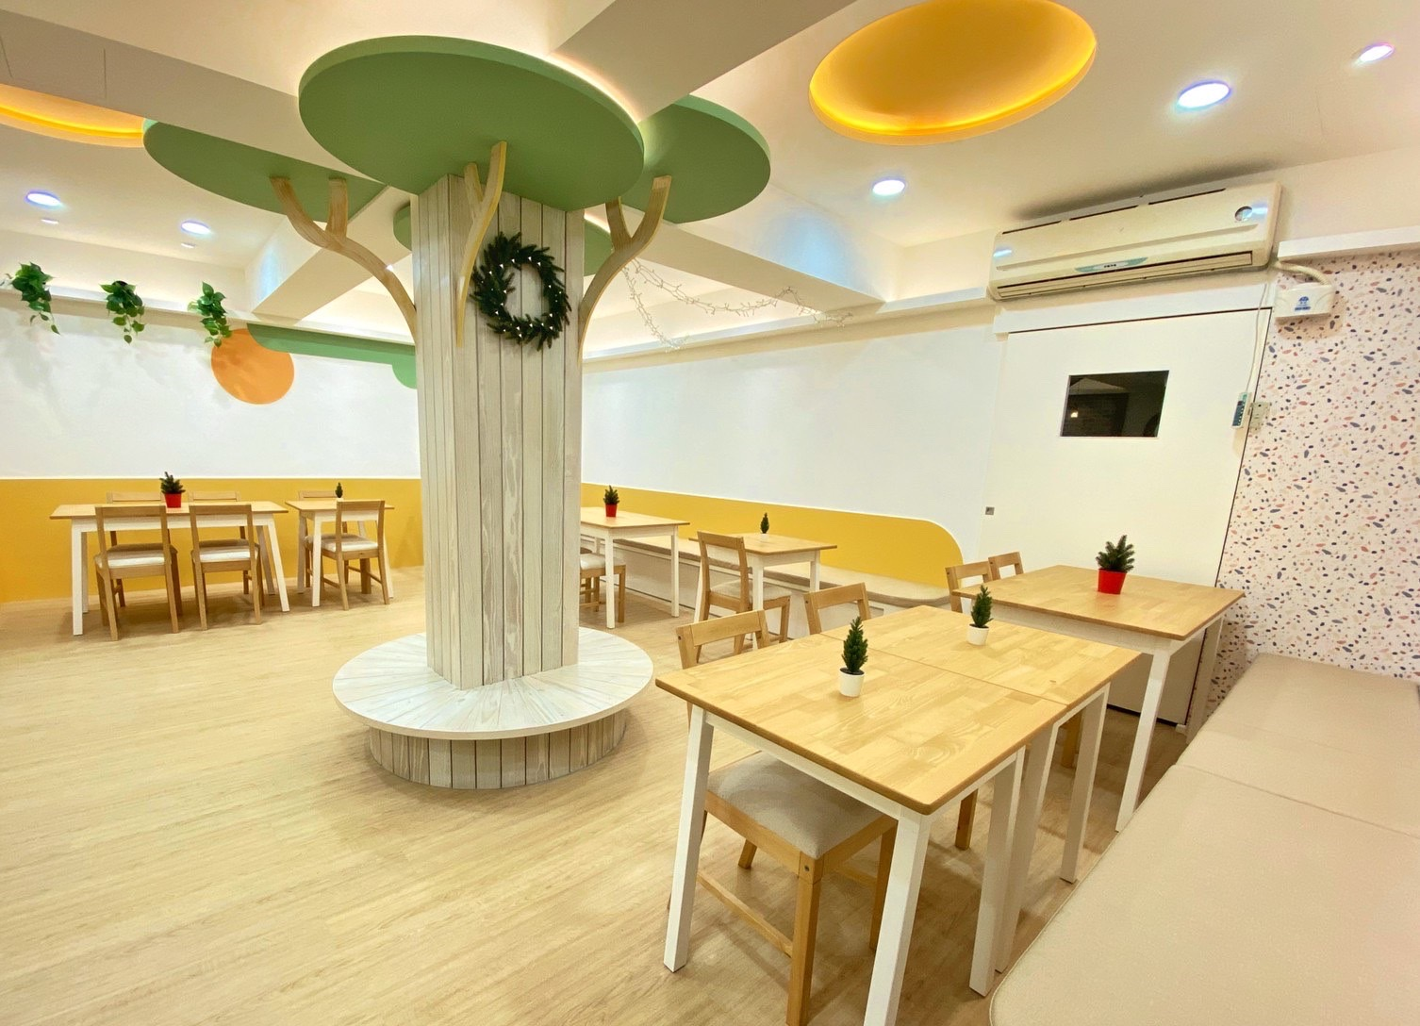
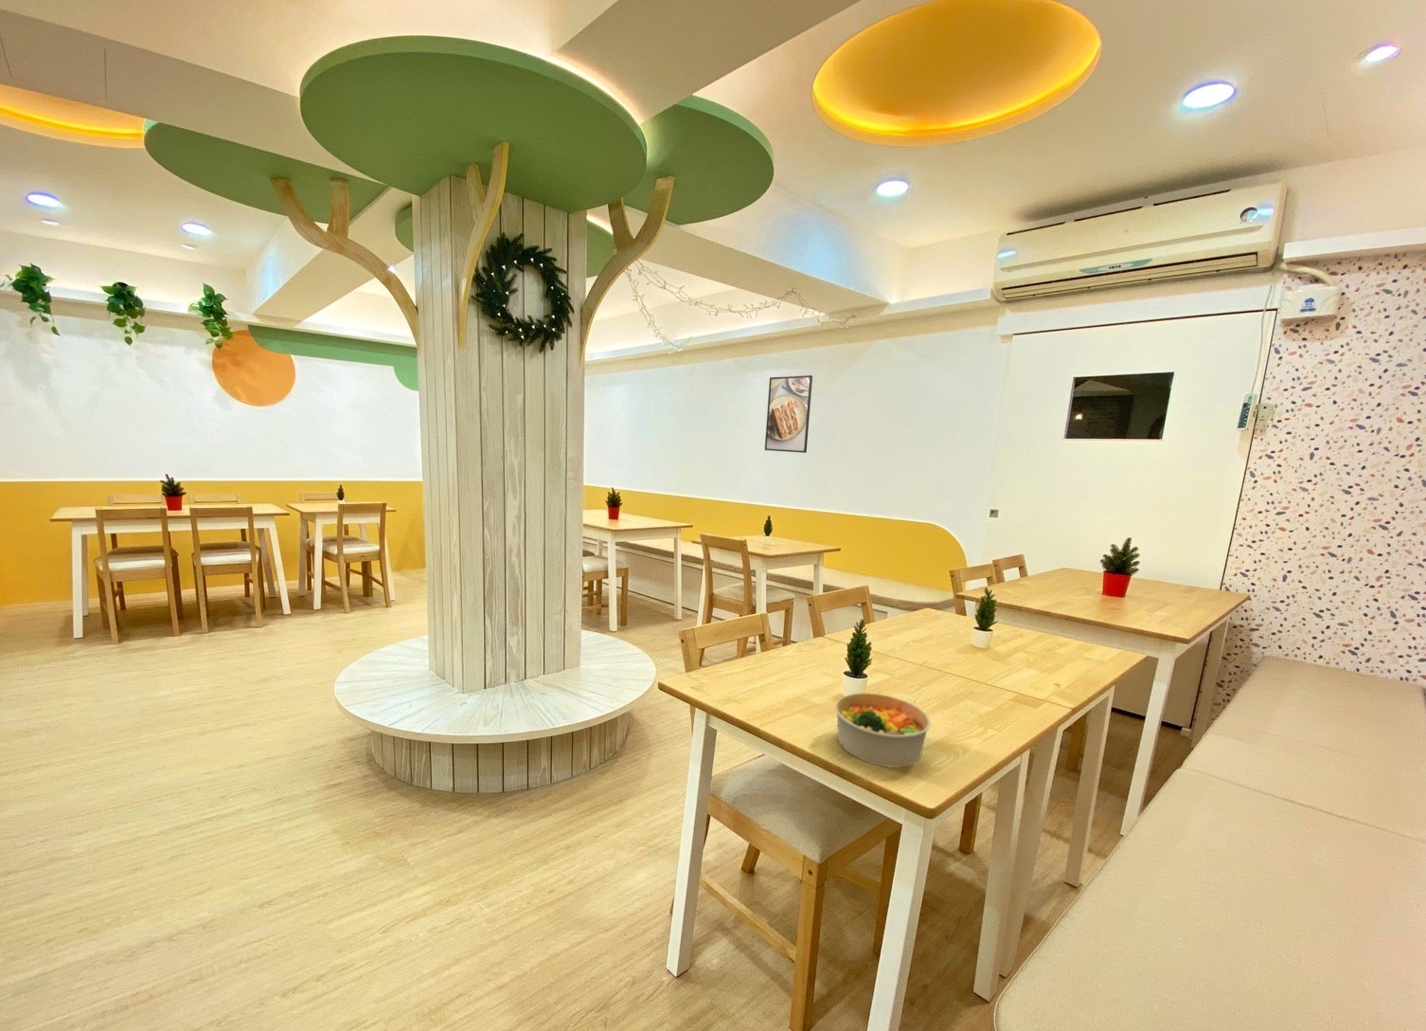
+ bowl (880, 726)
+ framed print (787, 414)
